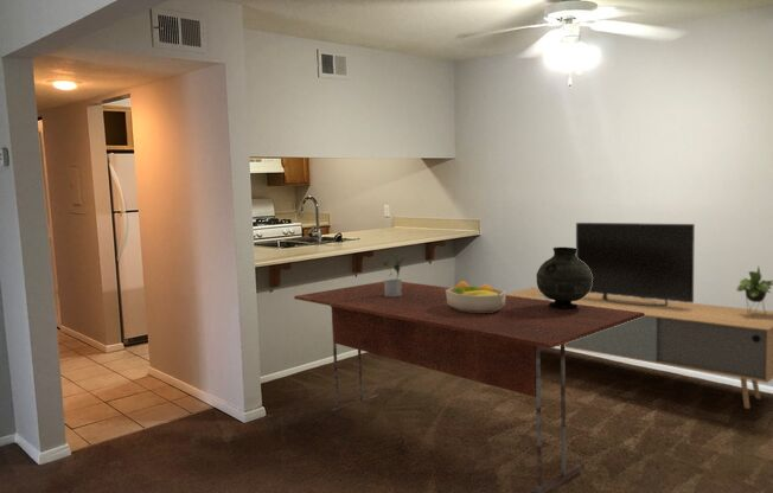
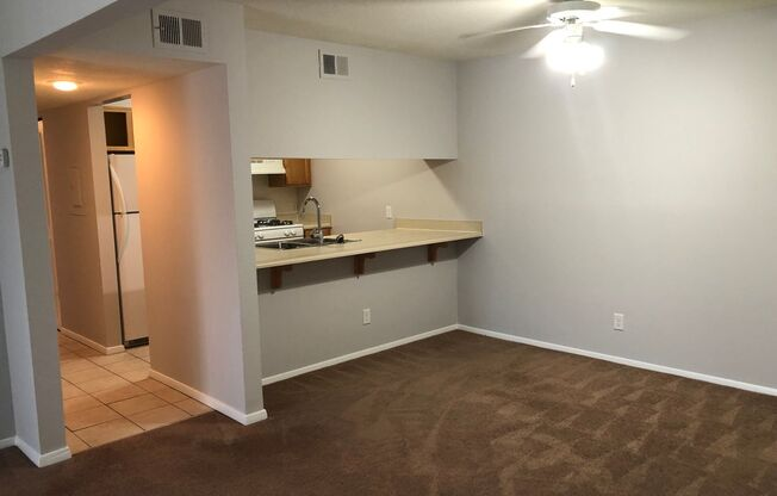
- dining table (449, 367)
- media console (627, 301)
- vase (563, 276)
- fruit bowl (475, 294)
- potted plant (391, 273)
